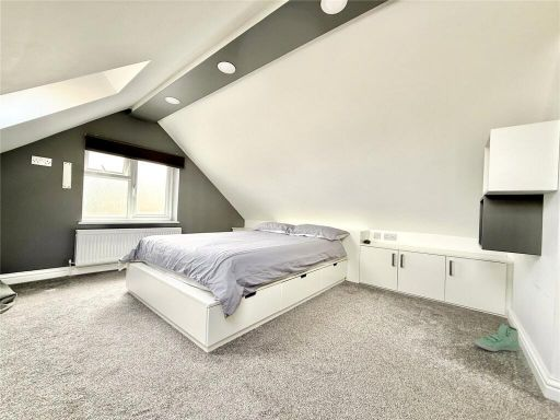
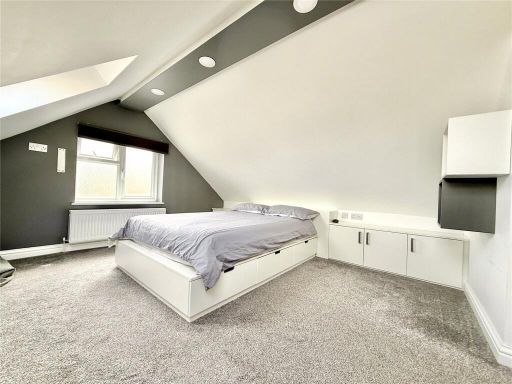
- sneaker (497, 336)
